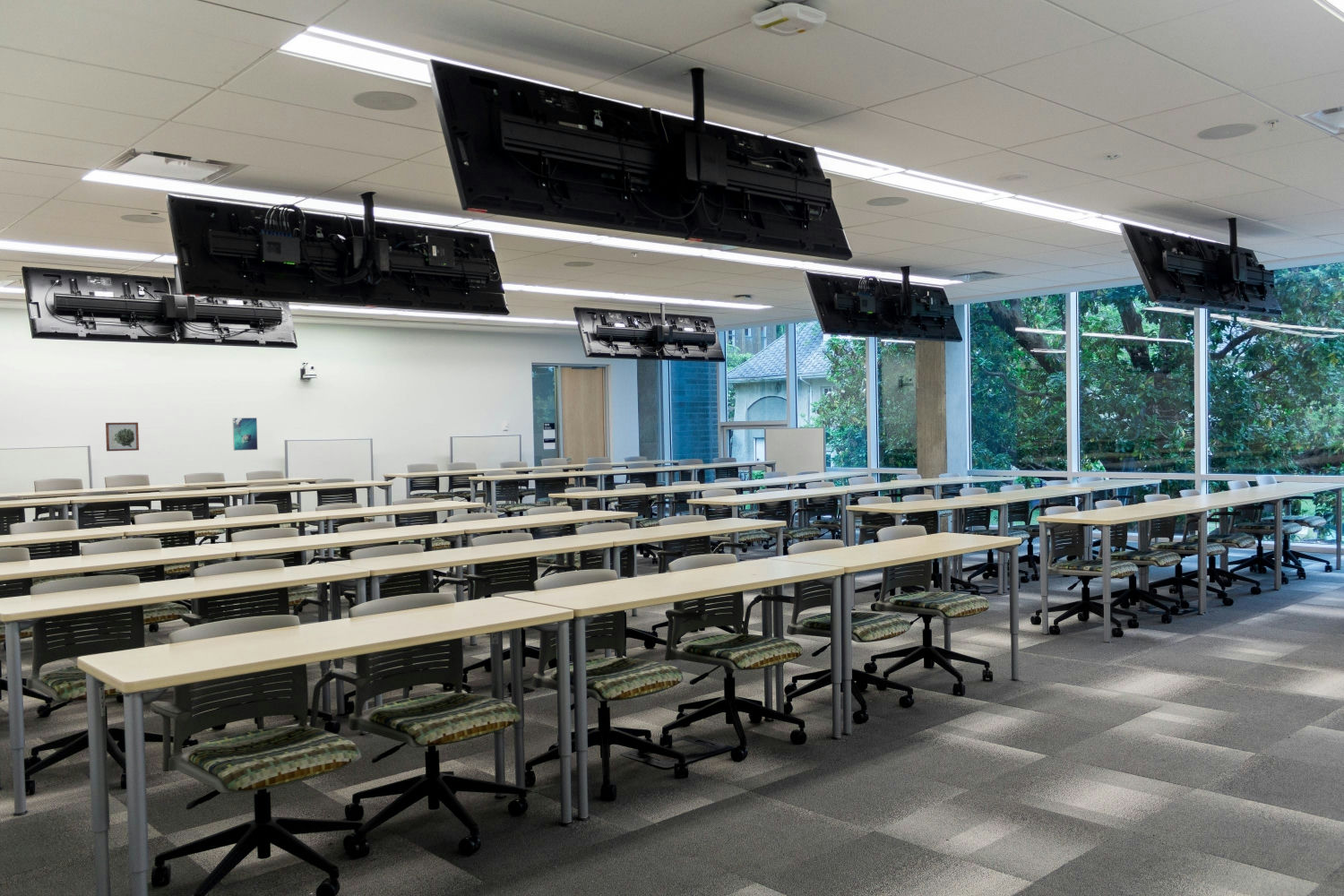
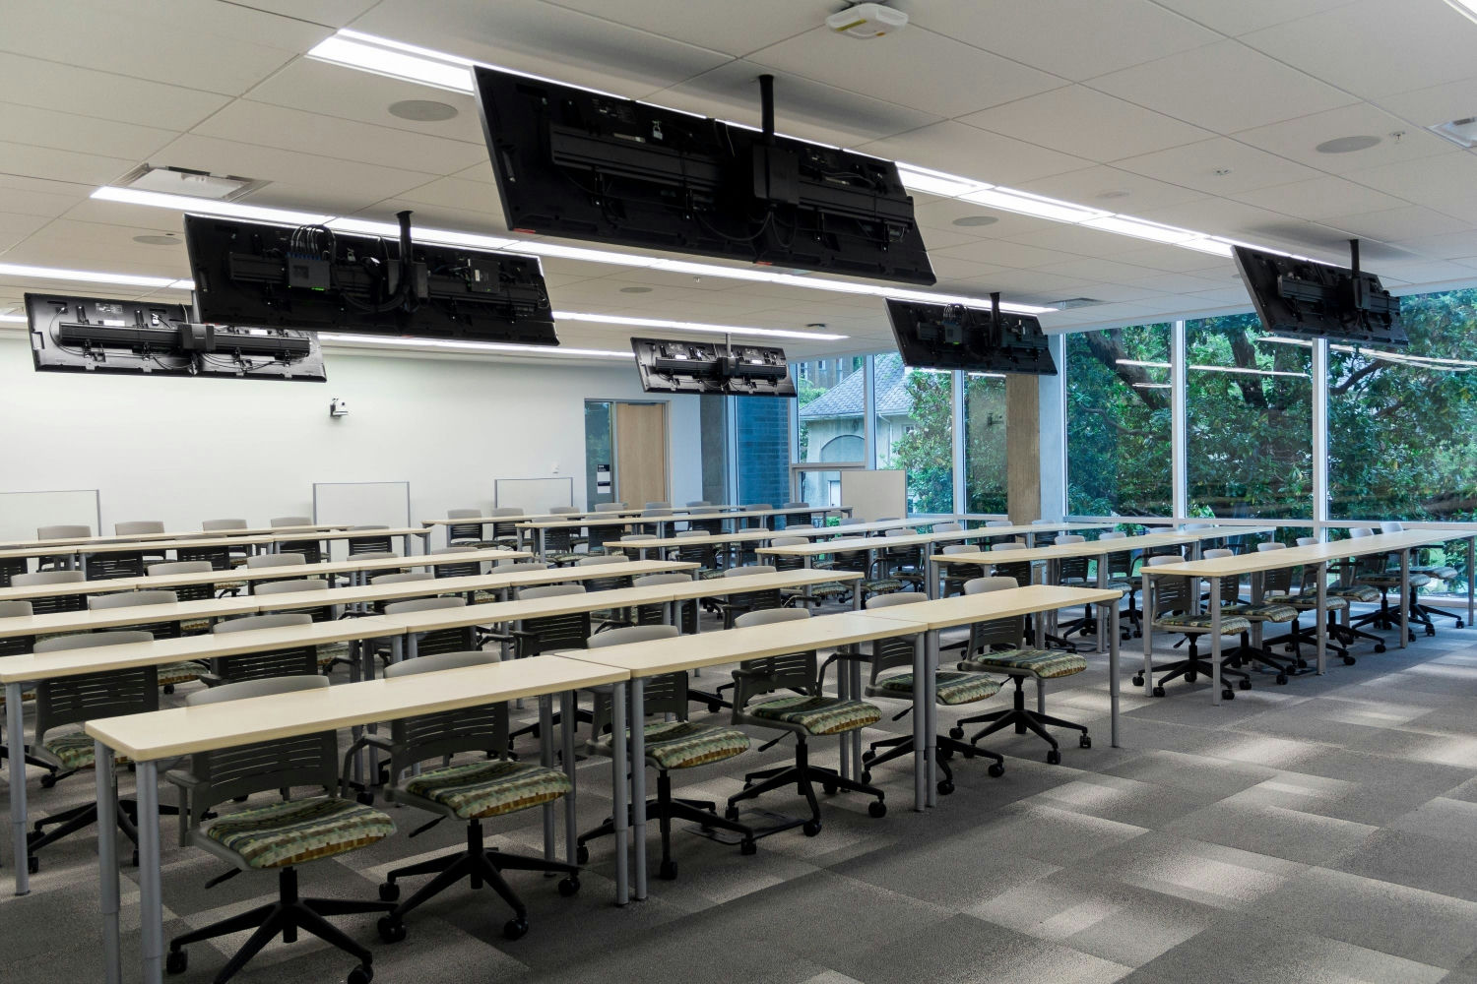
- wall art (122, 436)
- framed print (245, 434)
